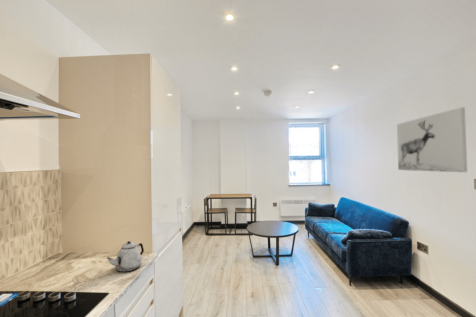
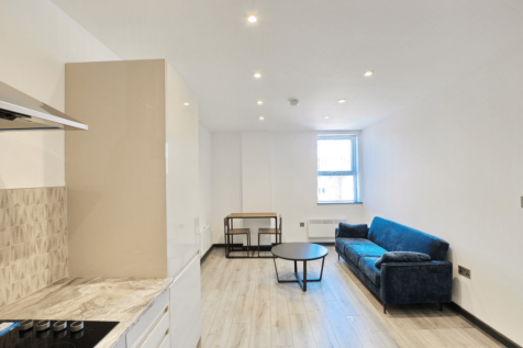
- teapot (126, 255)
- wall art (425, 144)
